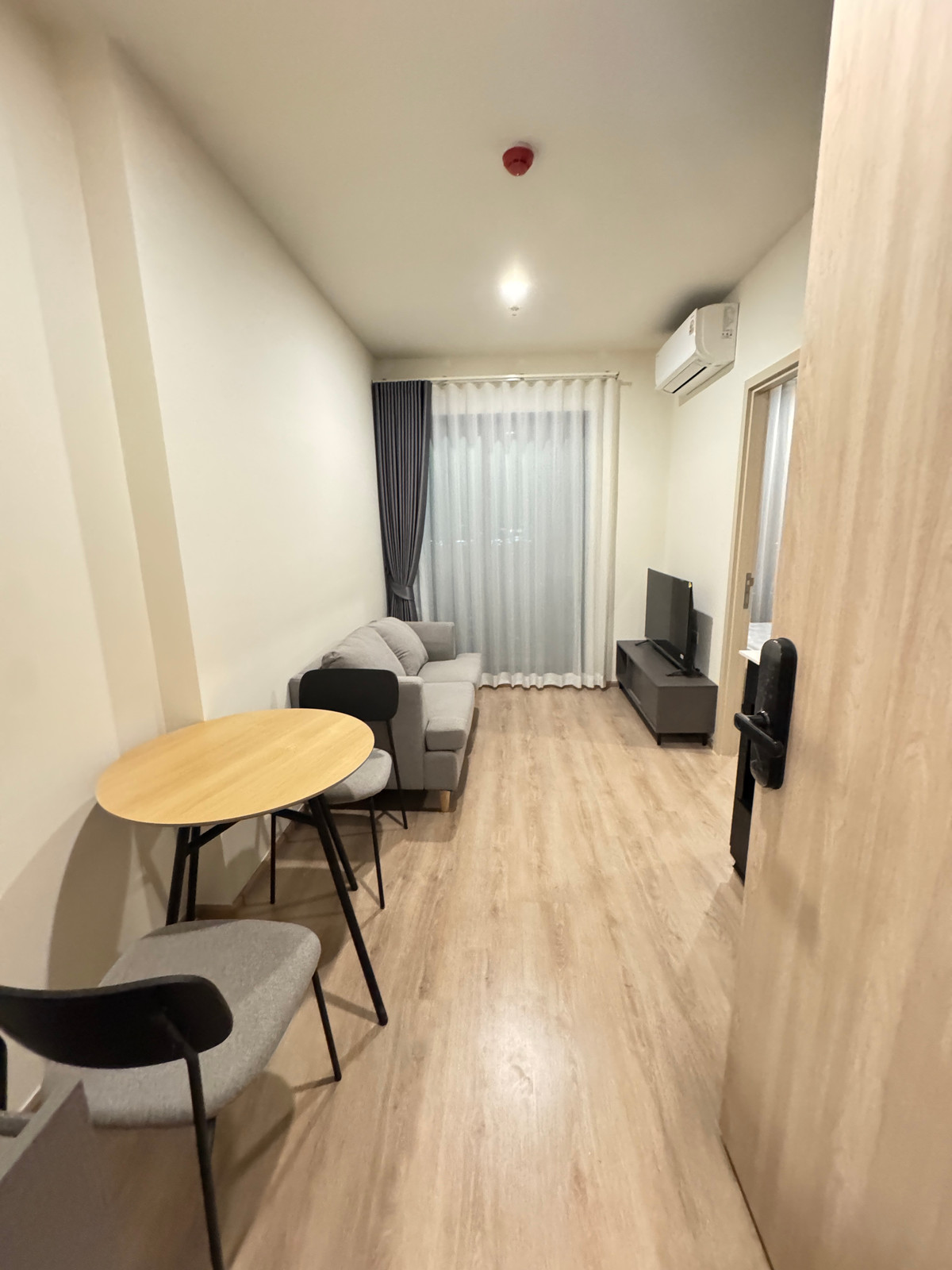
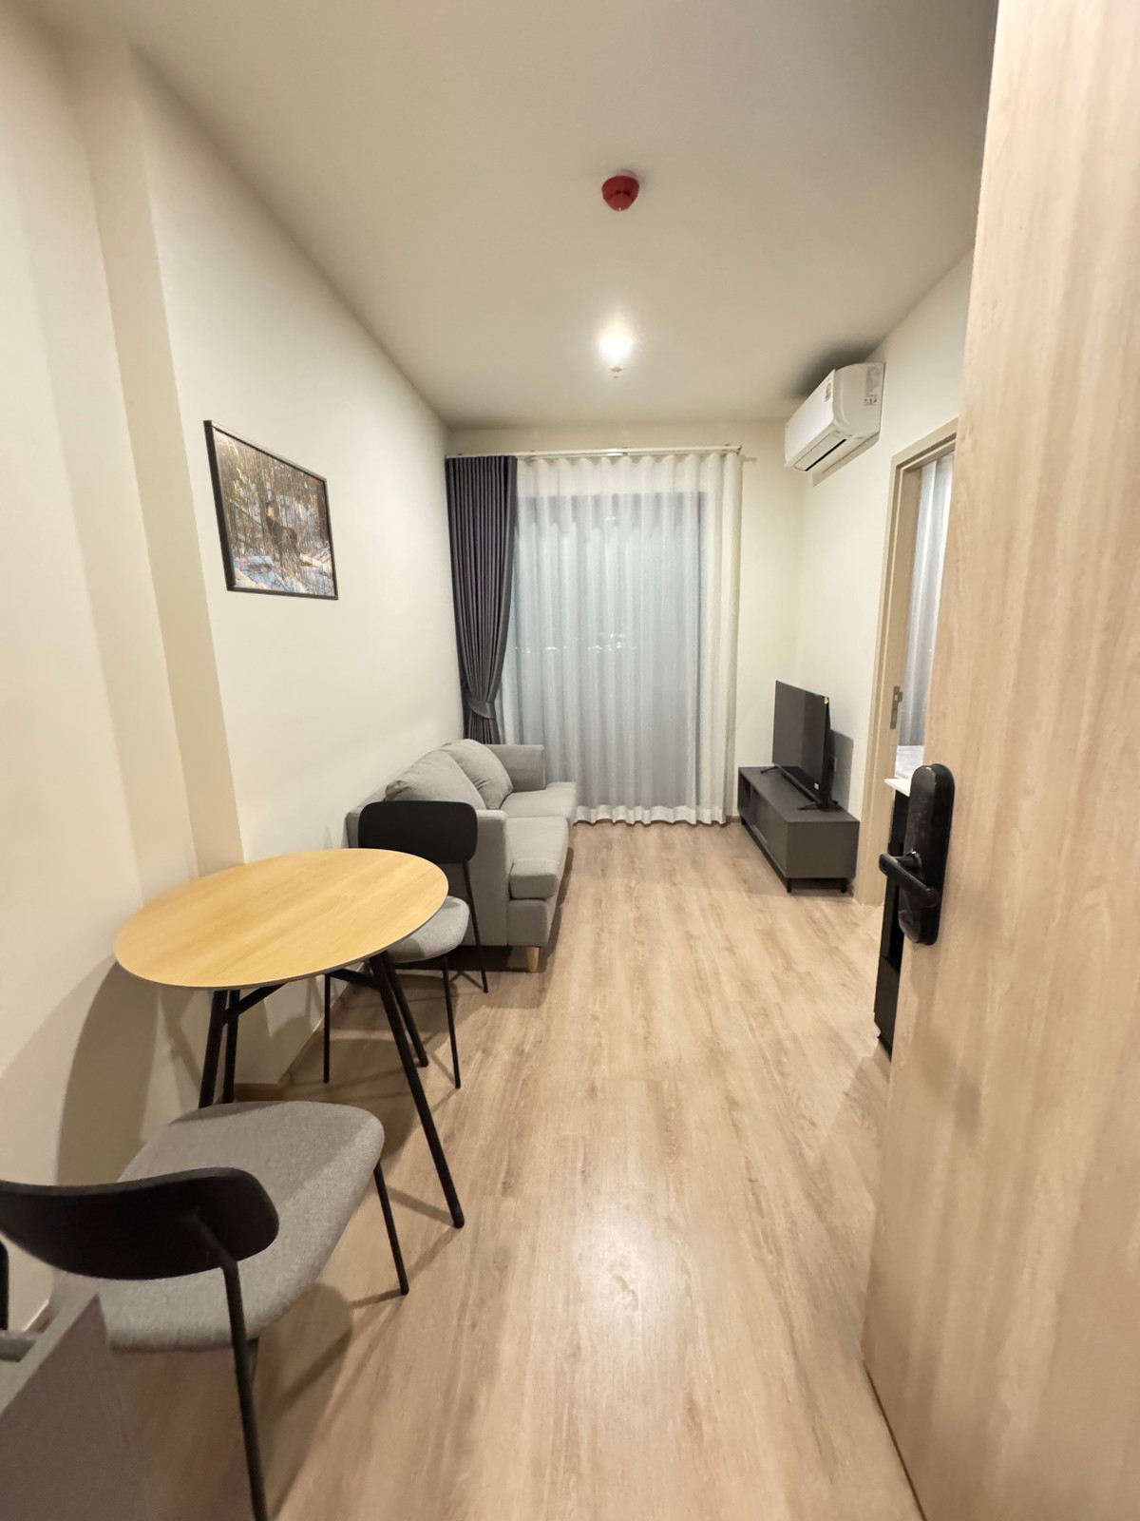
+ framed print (283, 527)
